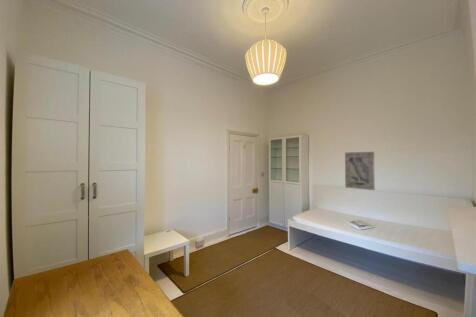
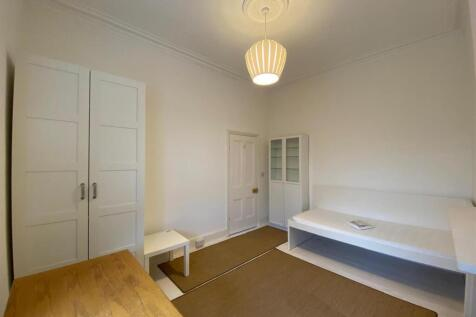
- wall art (359, 170)
